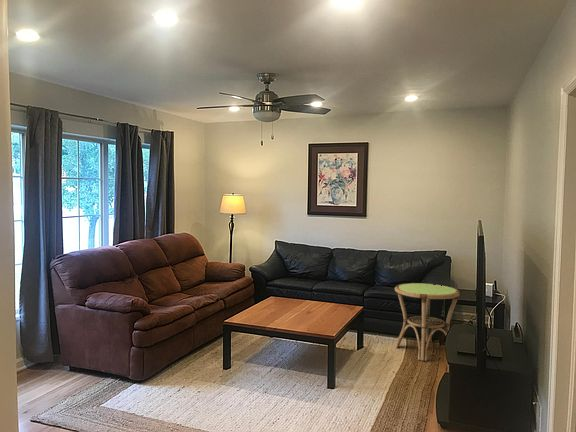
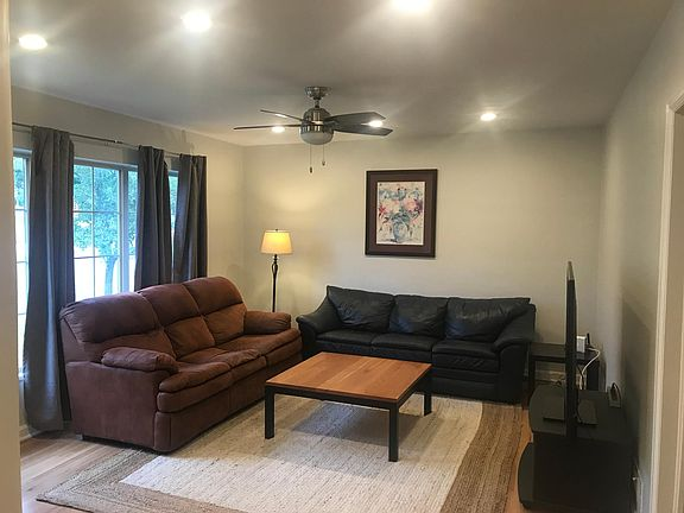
- side table (425, 319)
